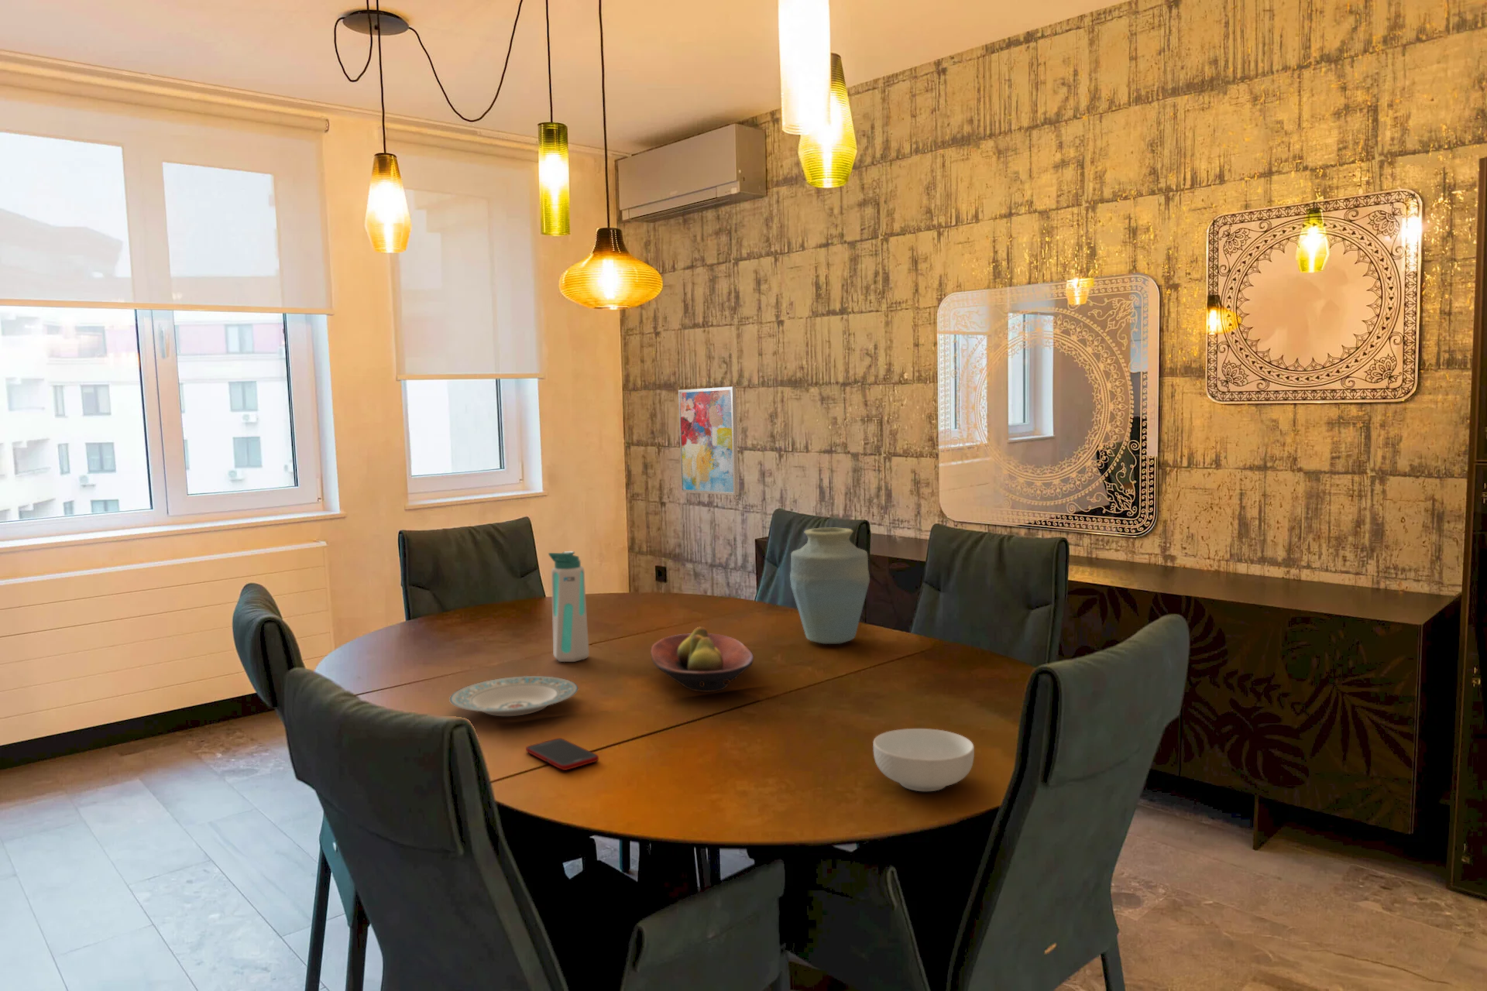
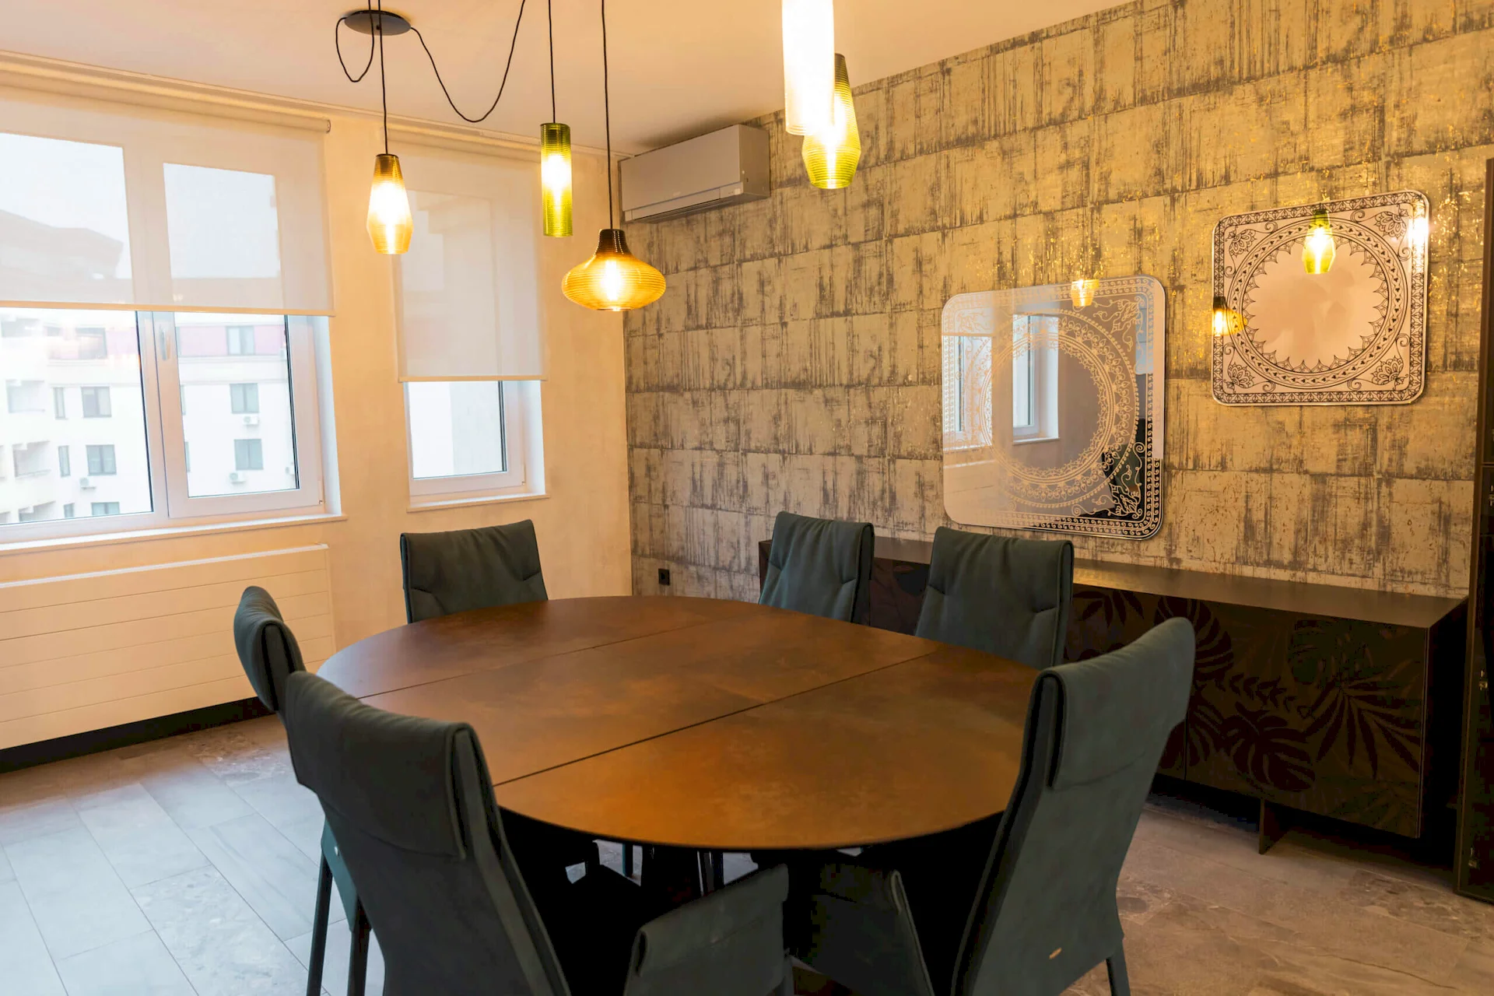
- vase (830, 586)
- cereal bowl (923, 763)
- wall art (707, 440)
- water bottle (568, 605)
- cell phone (561, 753)
- plate (514, 700)
- fruit bowl (700, 655)
